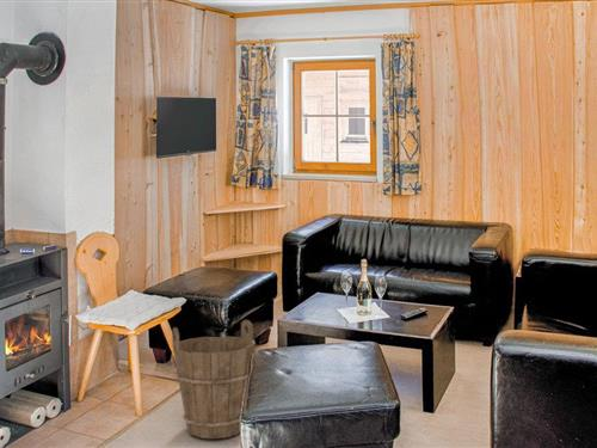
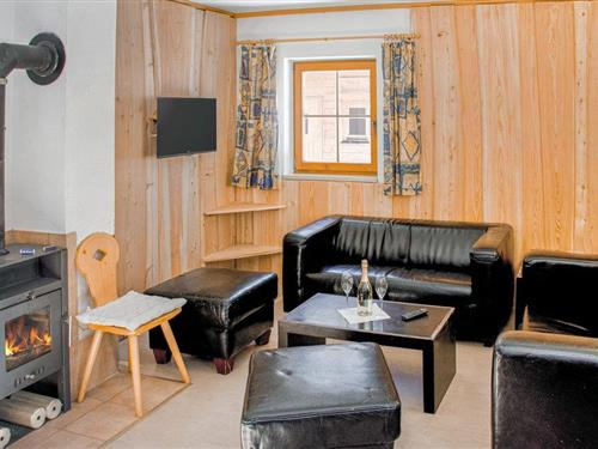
- bucket (214, 376)
